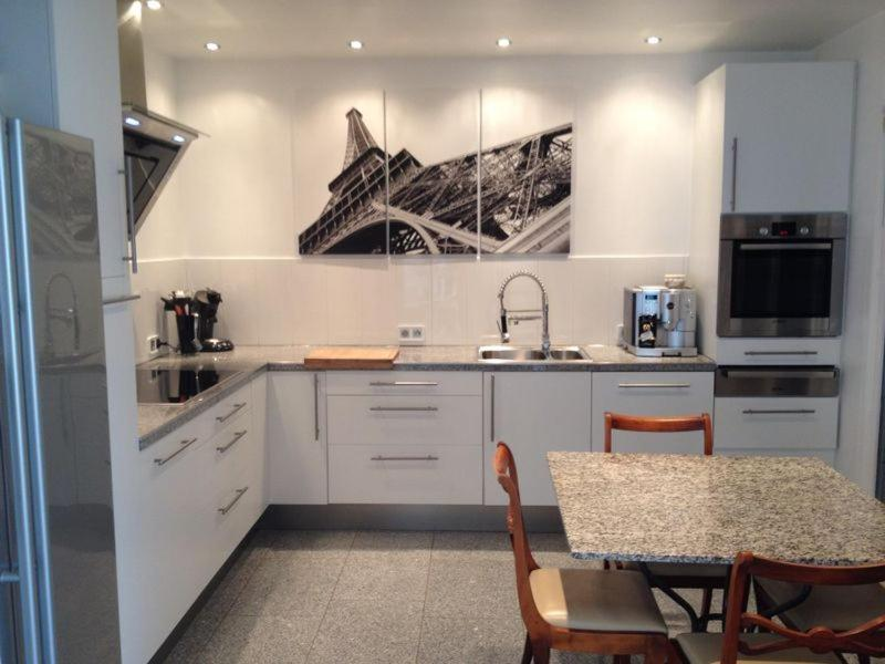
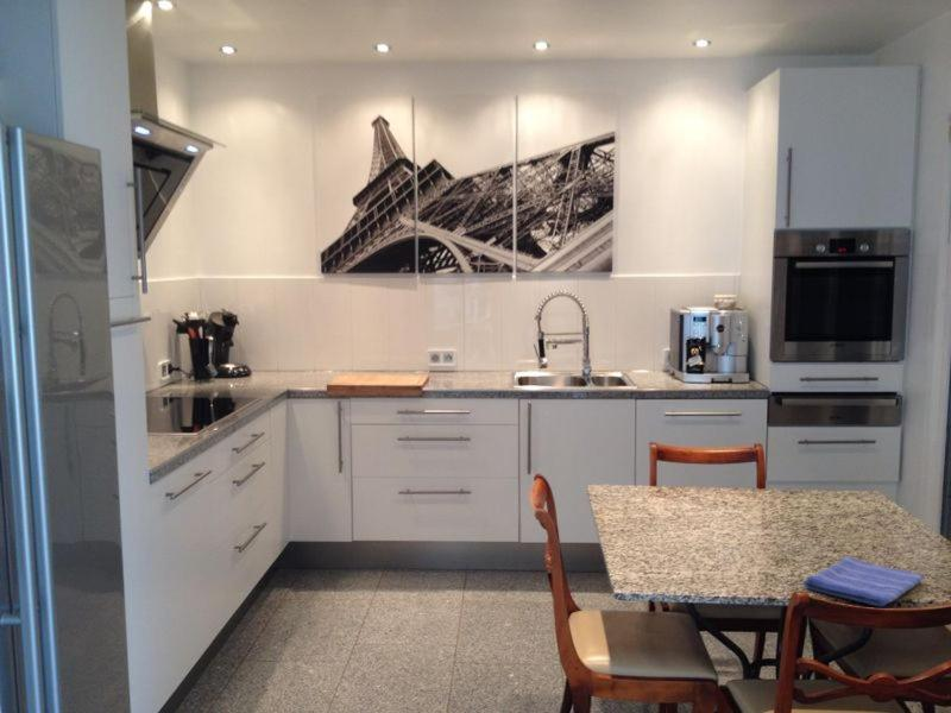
+ dish towel (863, 579)
